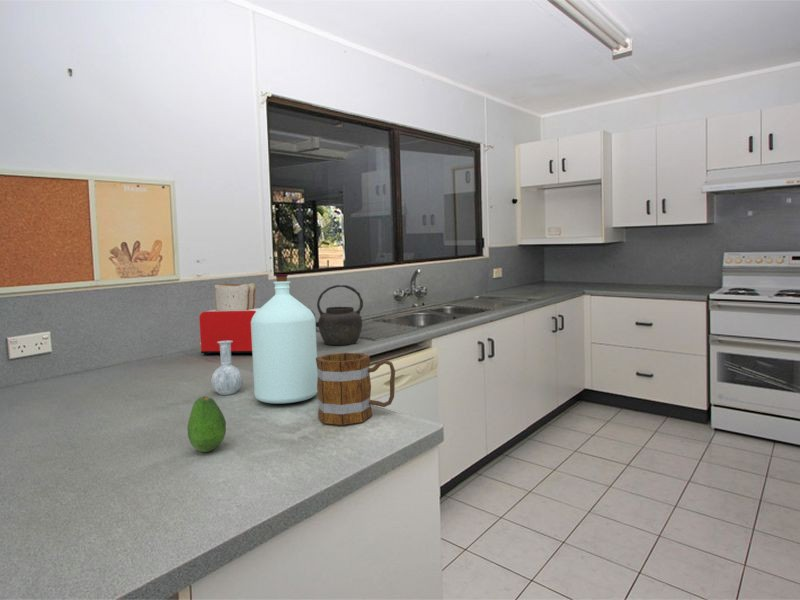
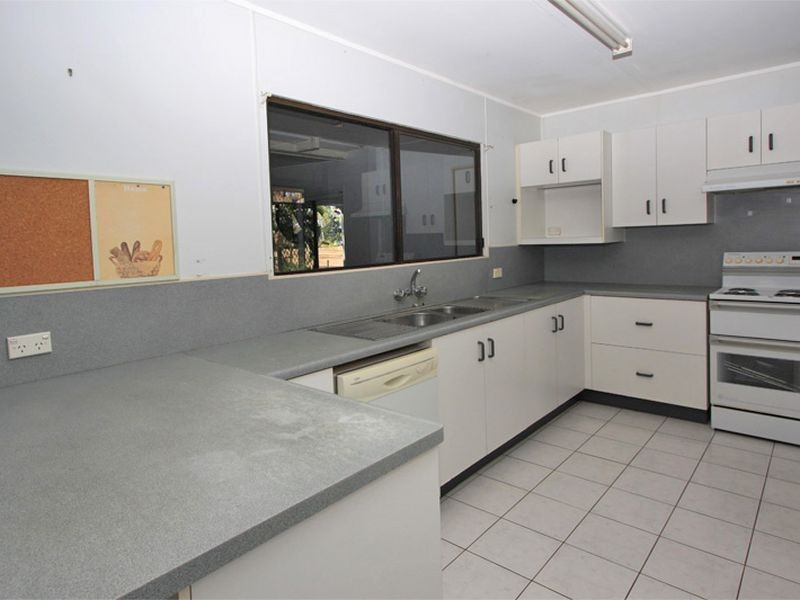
- kettle (334, 314)
- toaster (233, 317)
- fruit (206, 423)
- bottle (259, 335)
- mug (356, 386)
